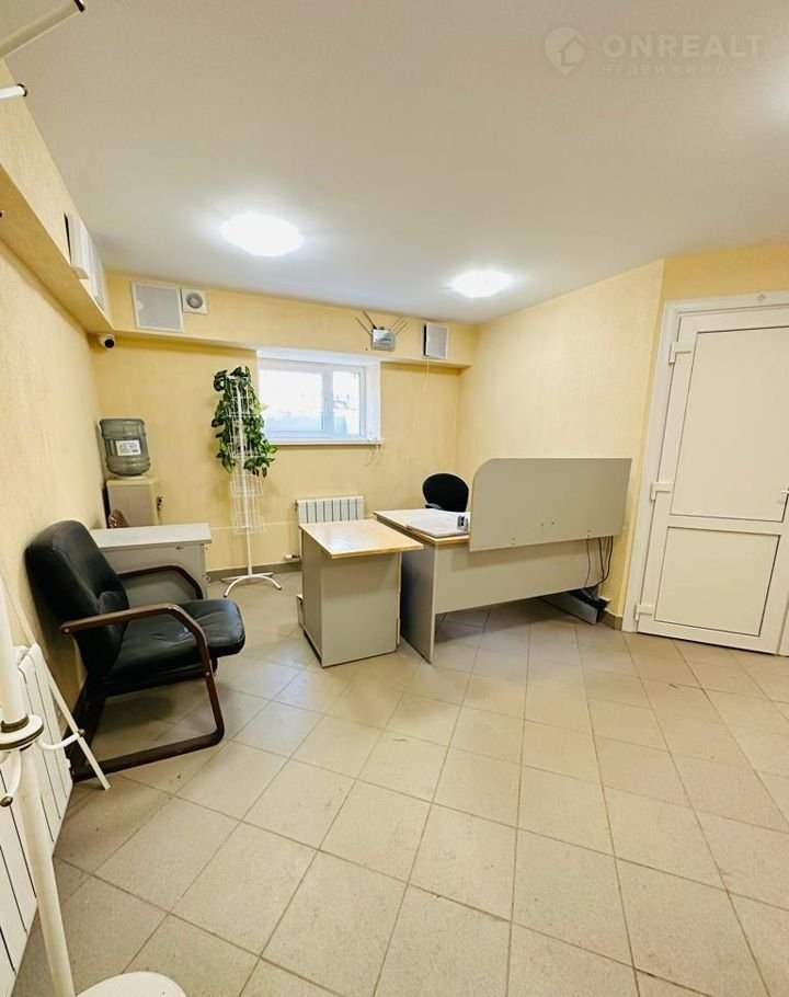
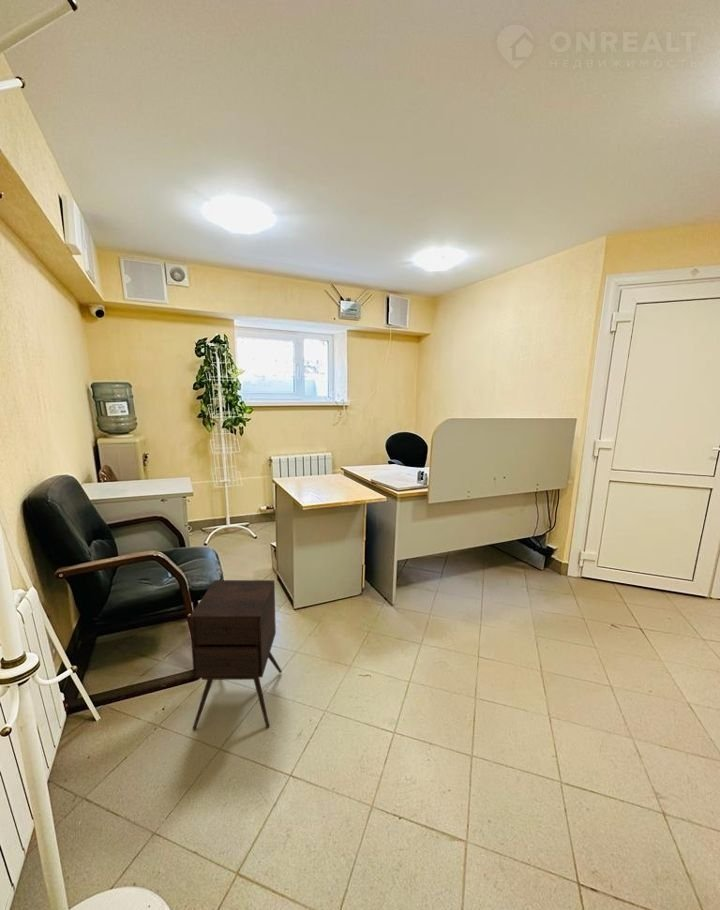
+ side table (239, 649)
